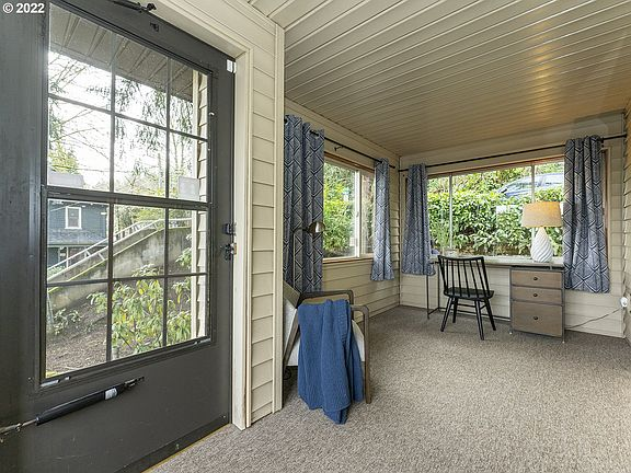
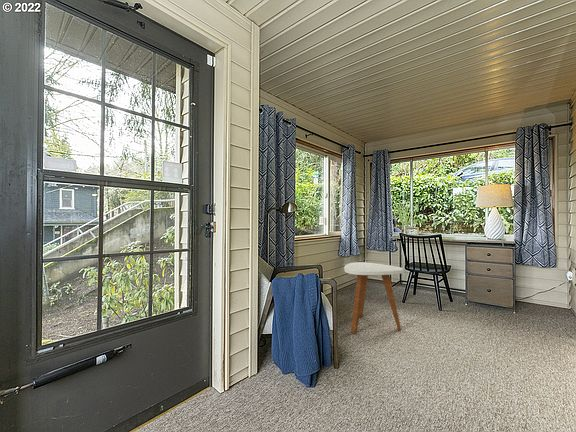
+ side table (364, 296)
